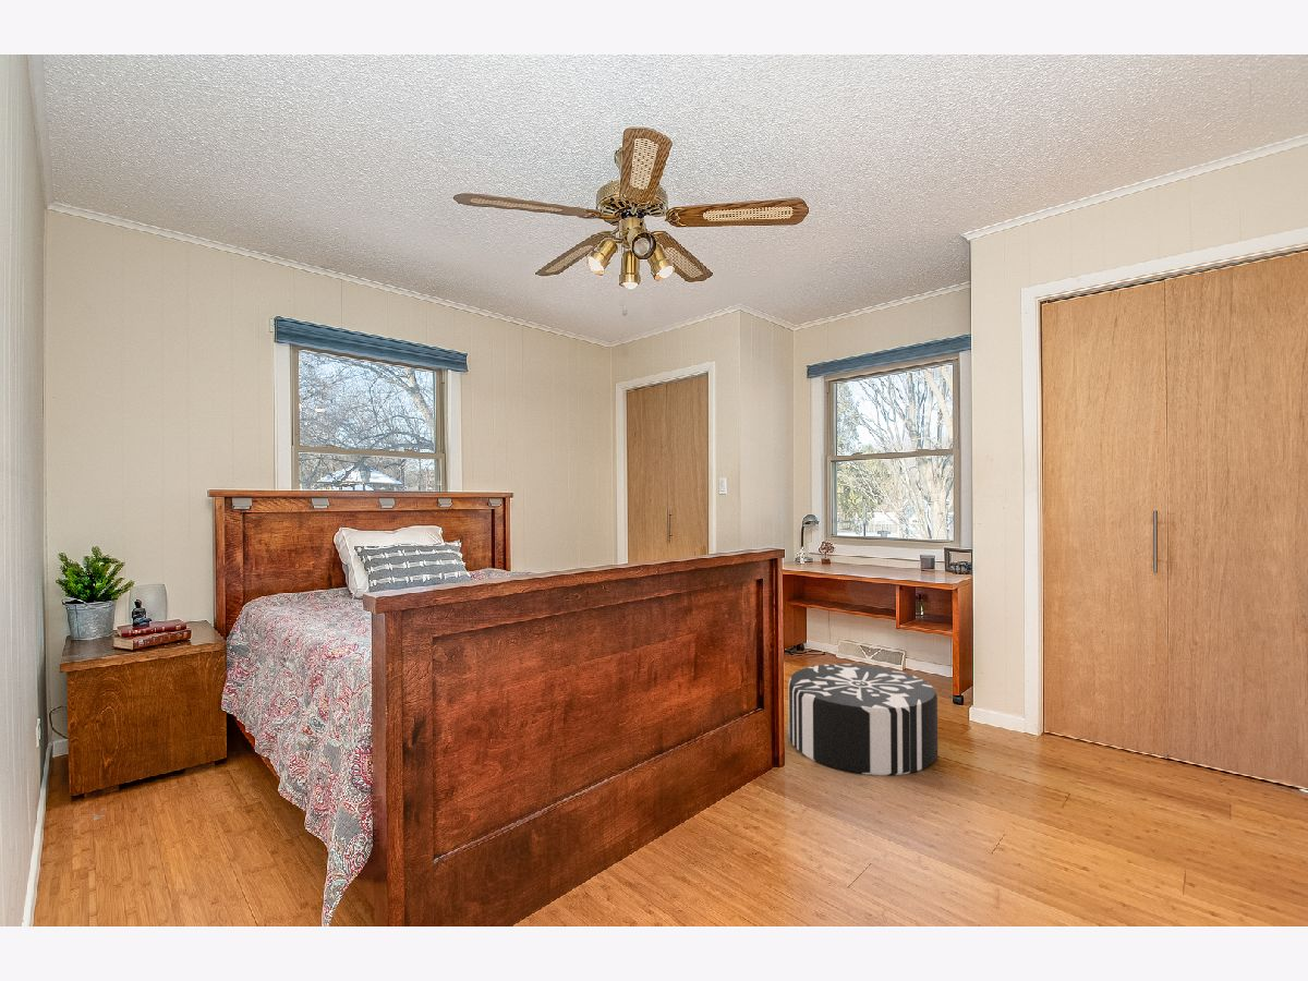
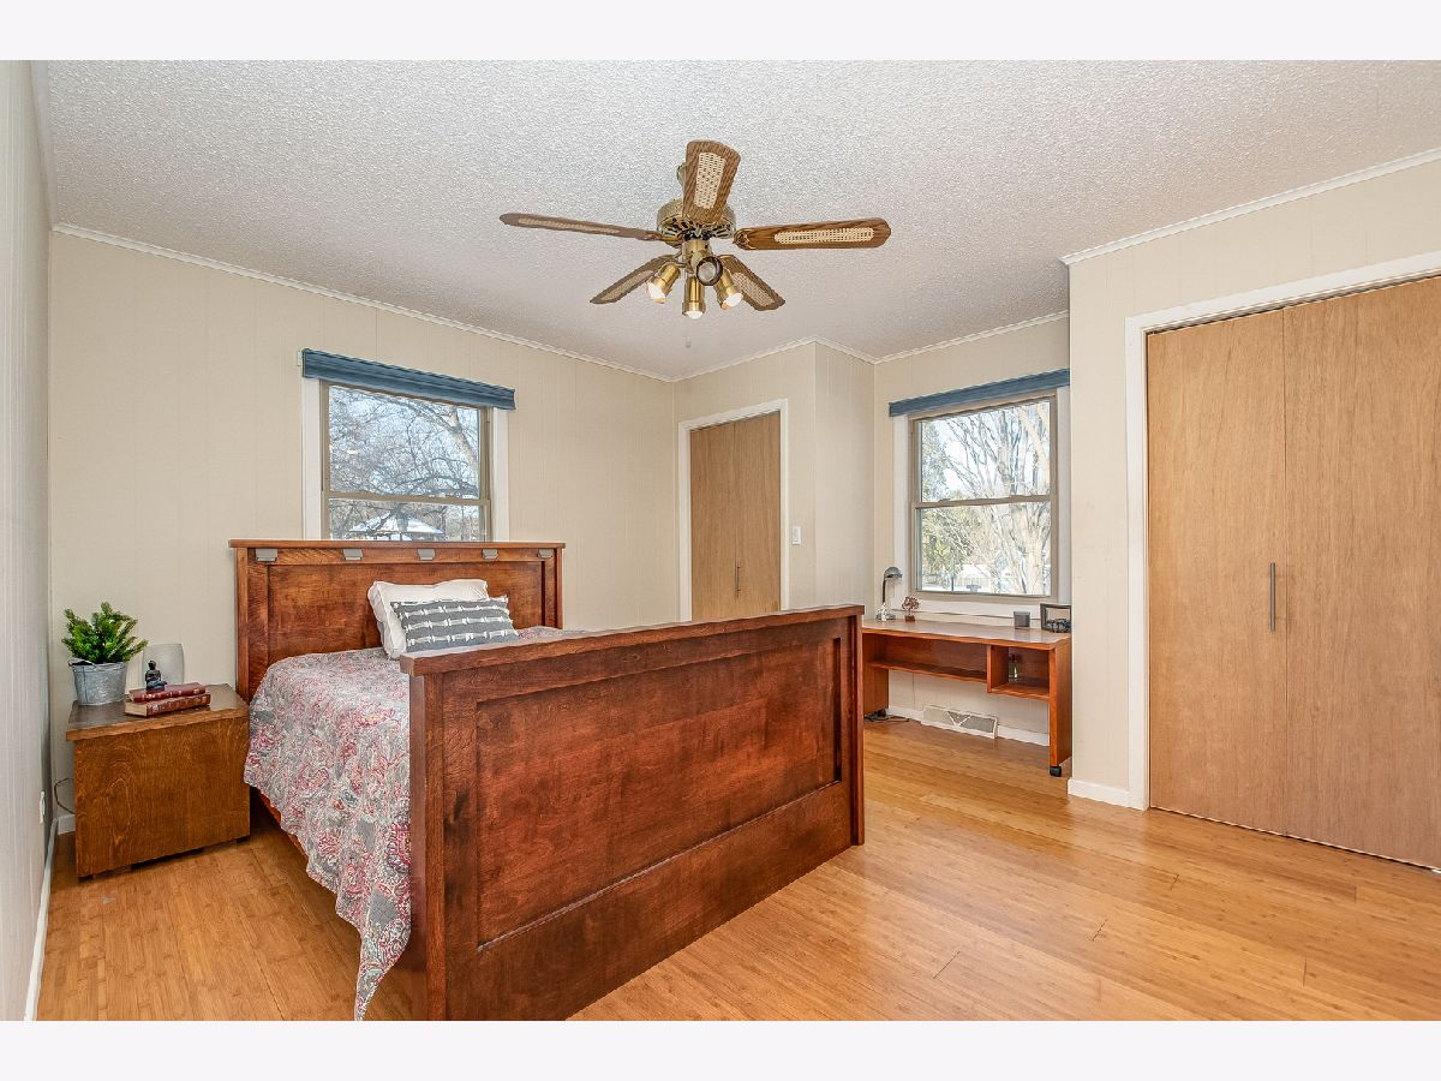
- pouf (860, 714)
